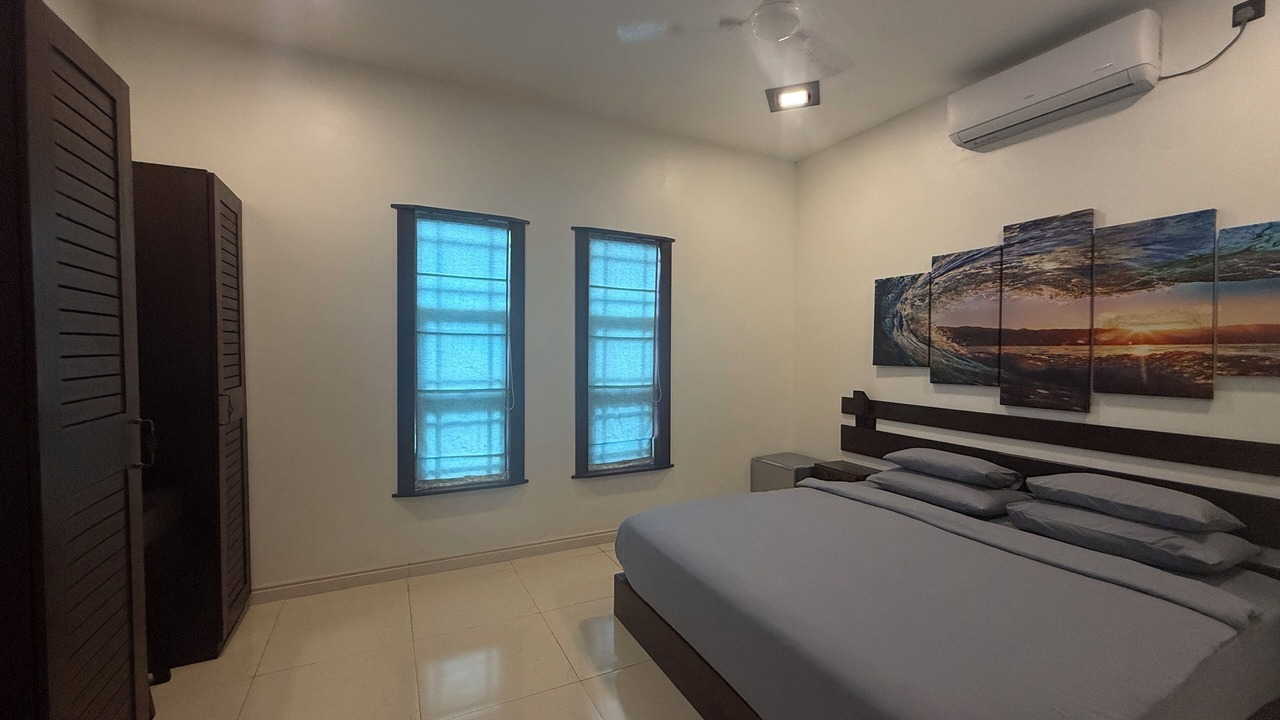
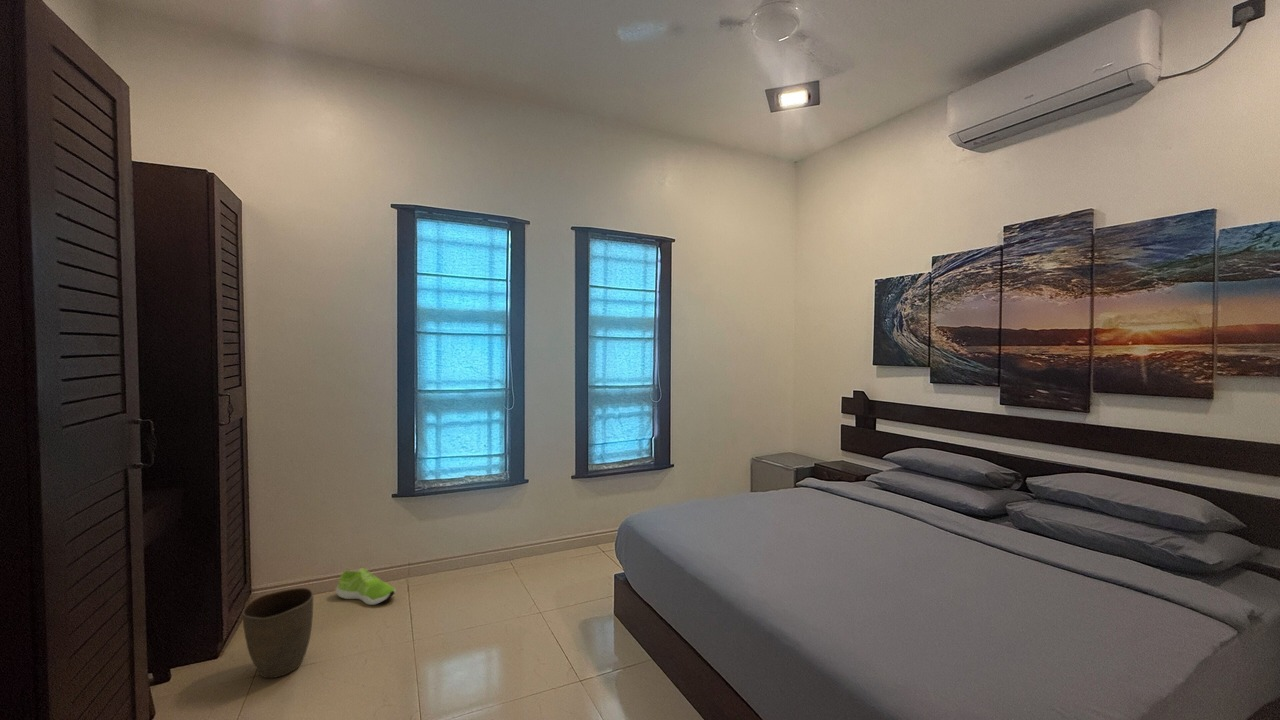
+ shoe (365, 584)
+ vase (279, 634)
